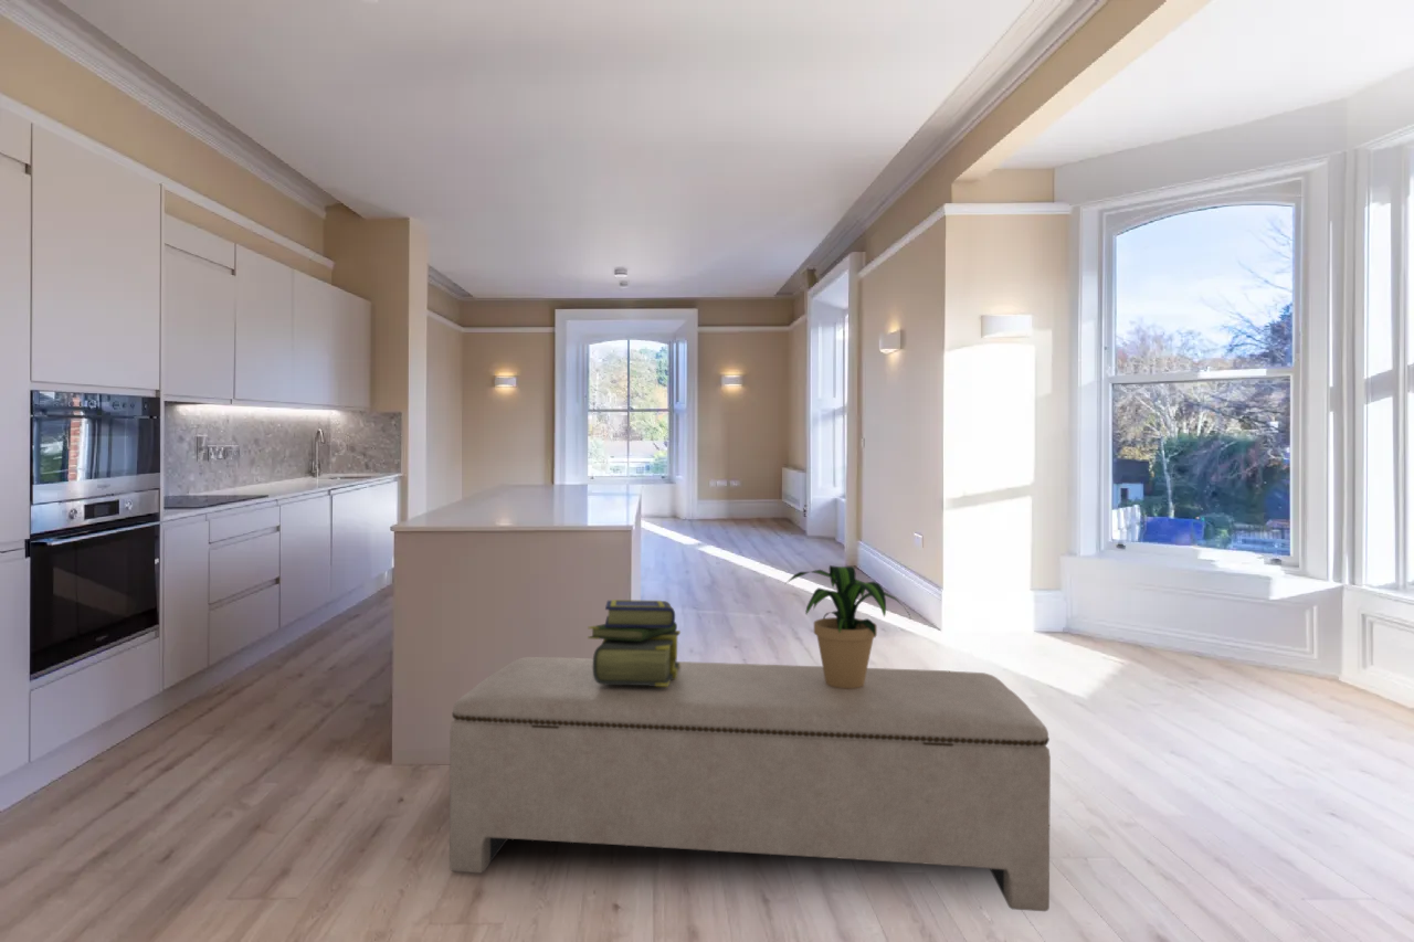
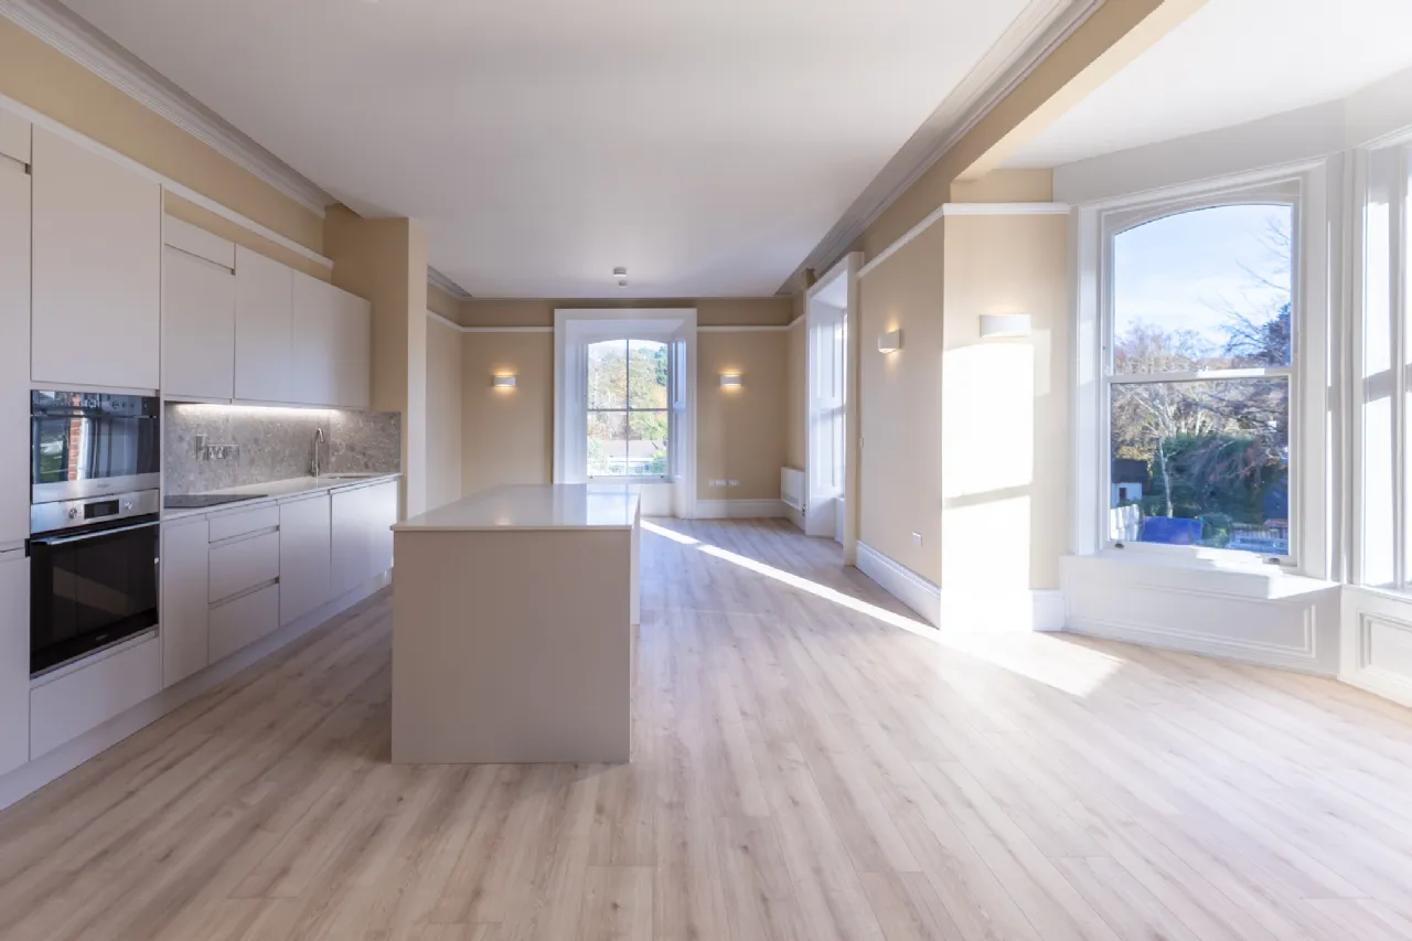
- stack of books (636, 636)
- bench (741, 762)
- potted plant (844, 625)
